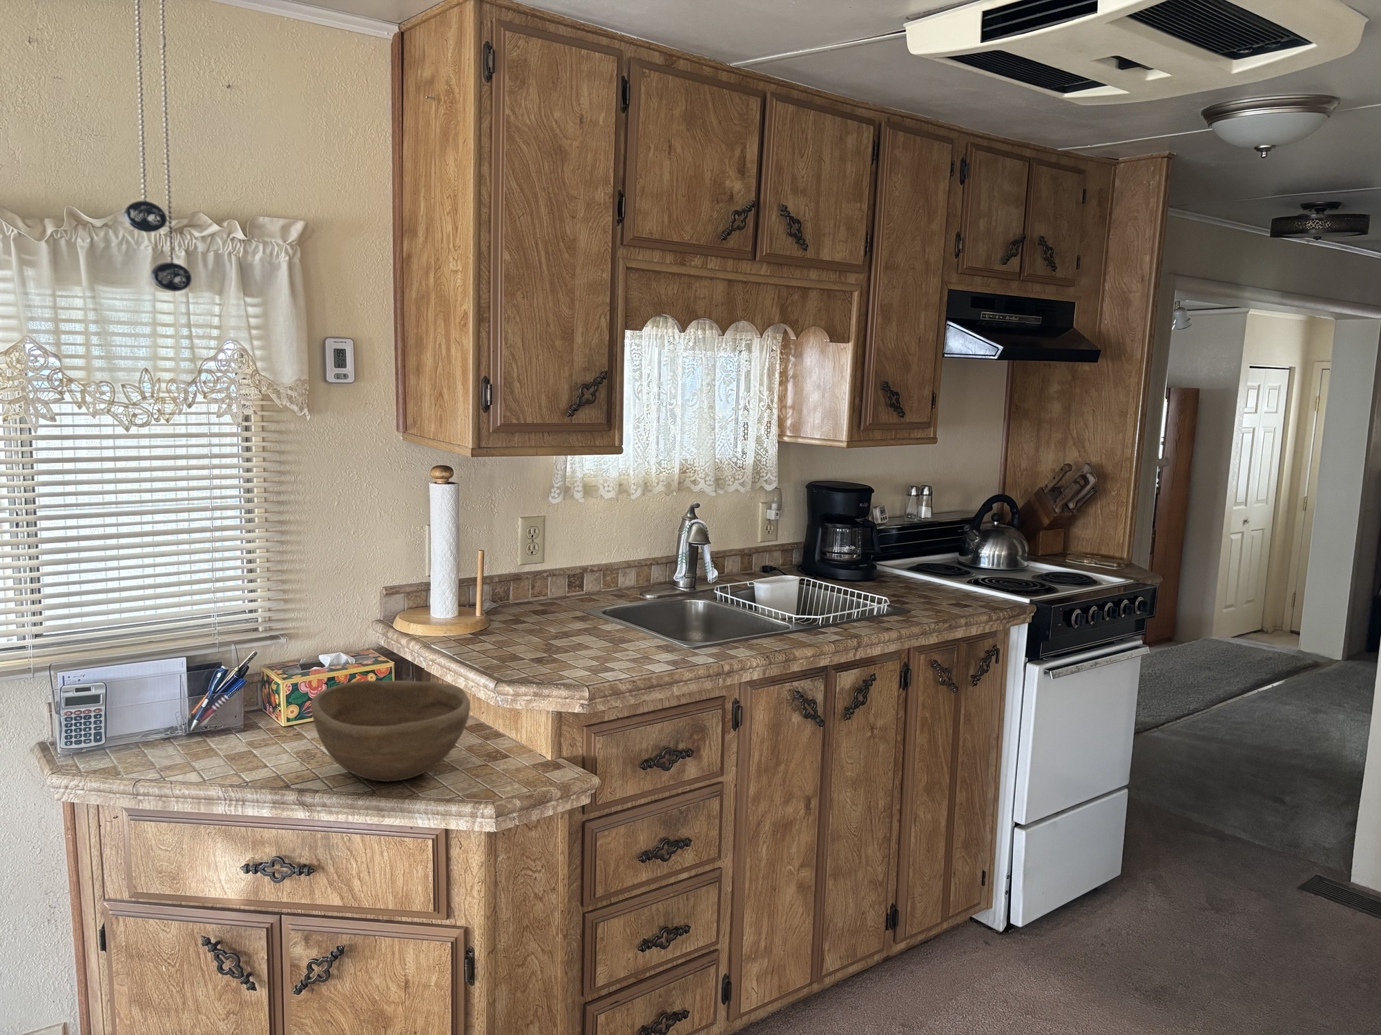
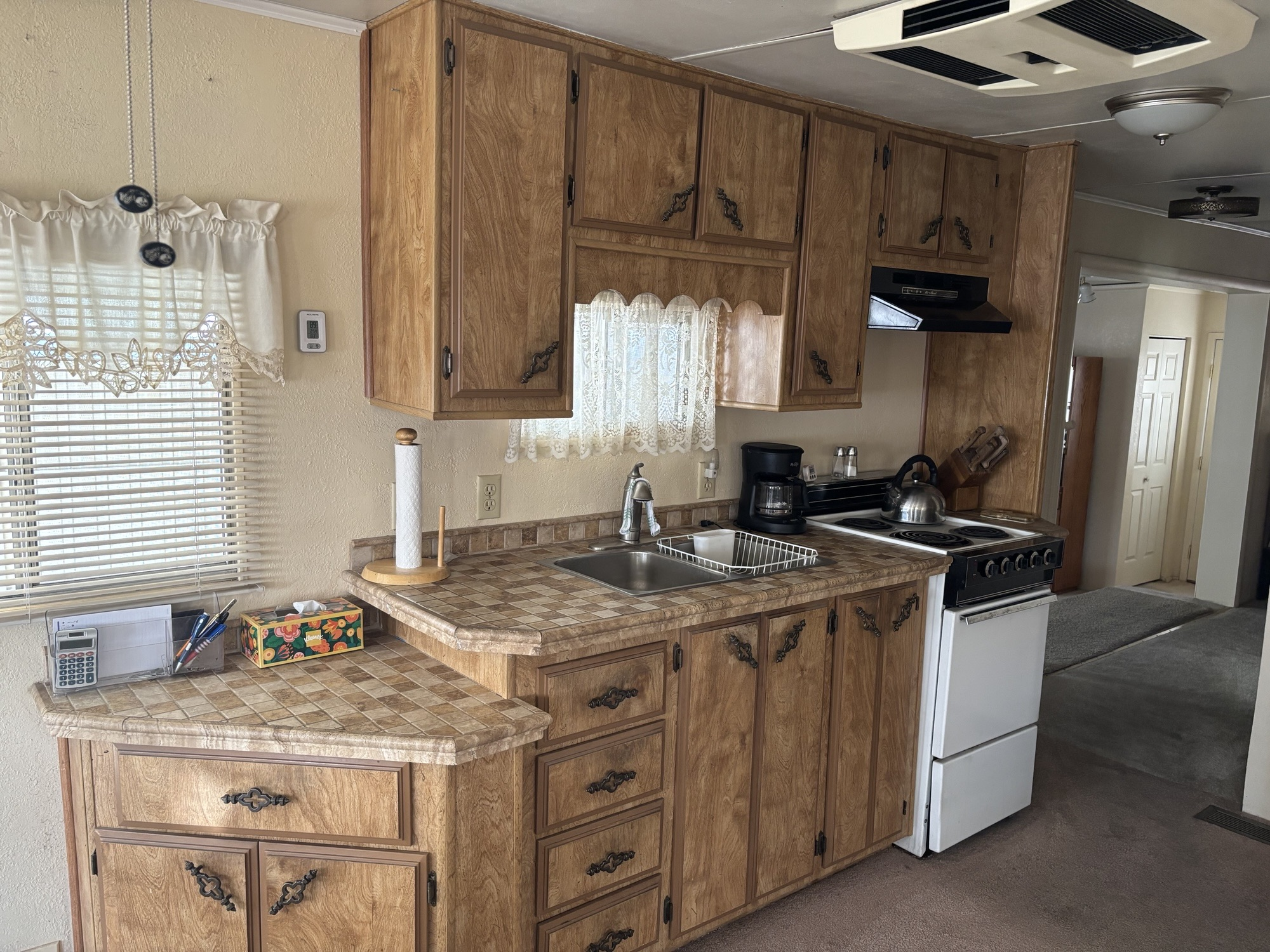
- bowl (393, 734)
